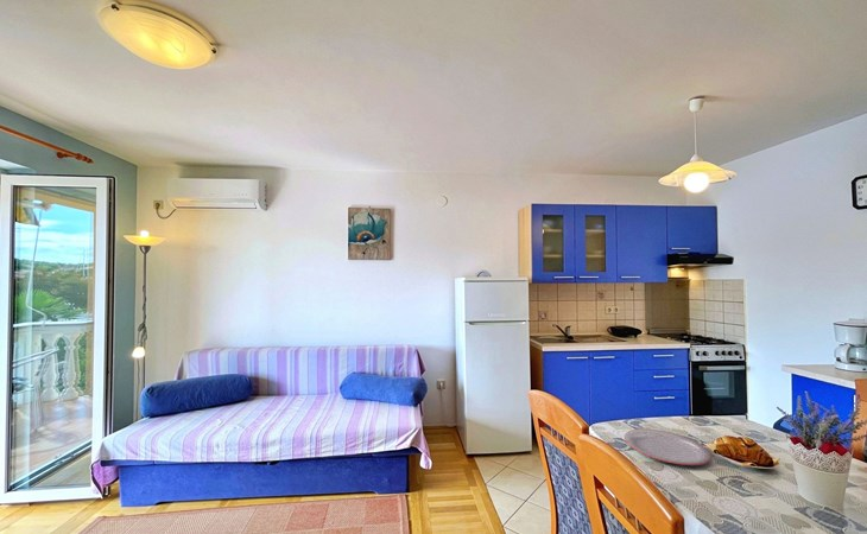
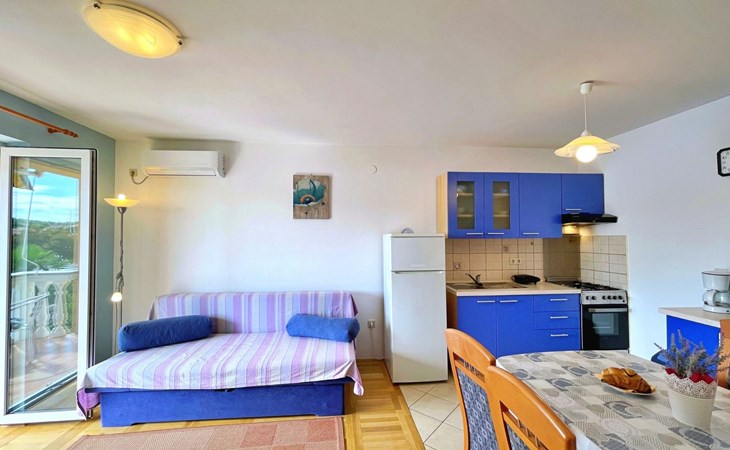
- plate (665, 447)
